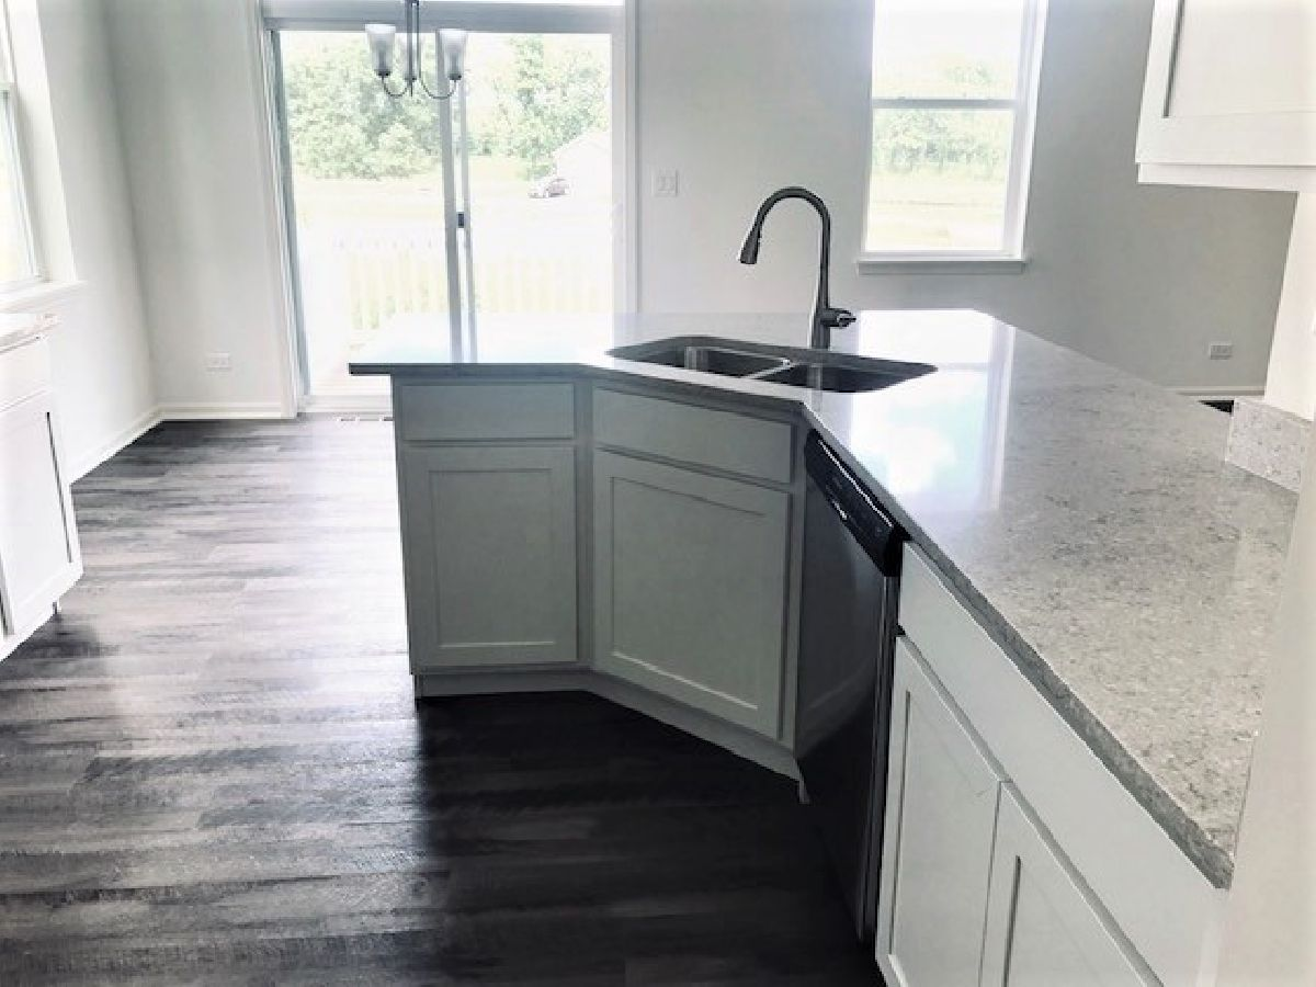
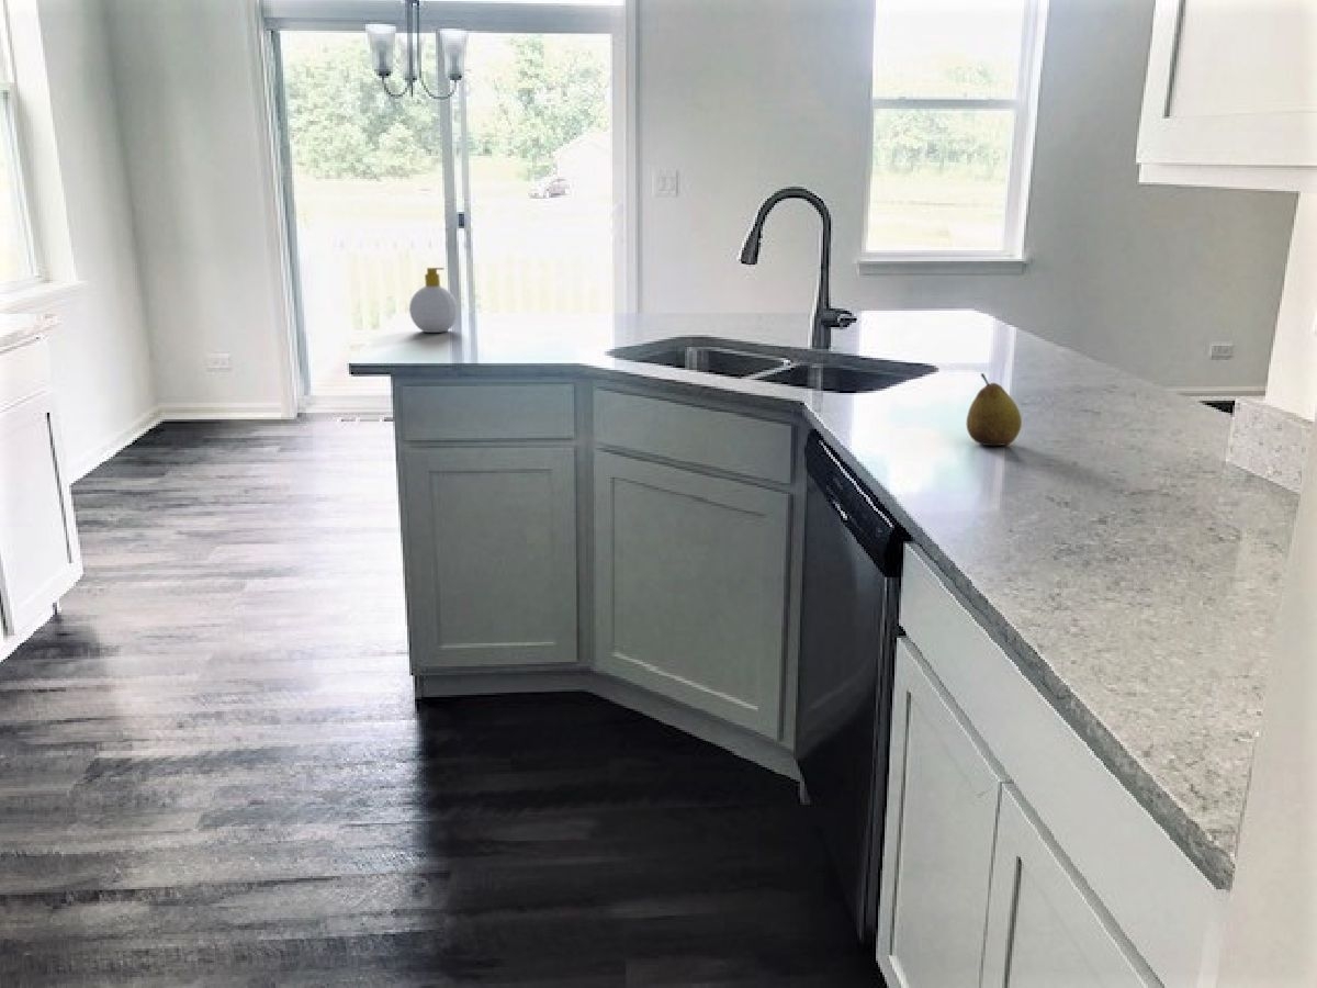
+ fruit (994, 408)
+ soap bottle (432, 299)
